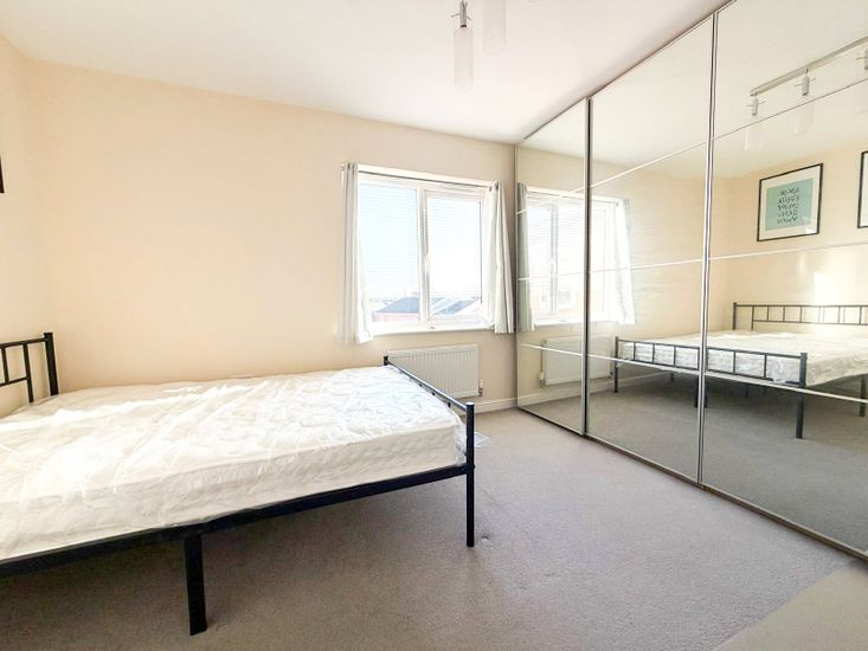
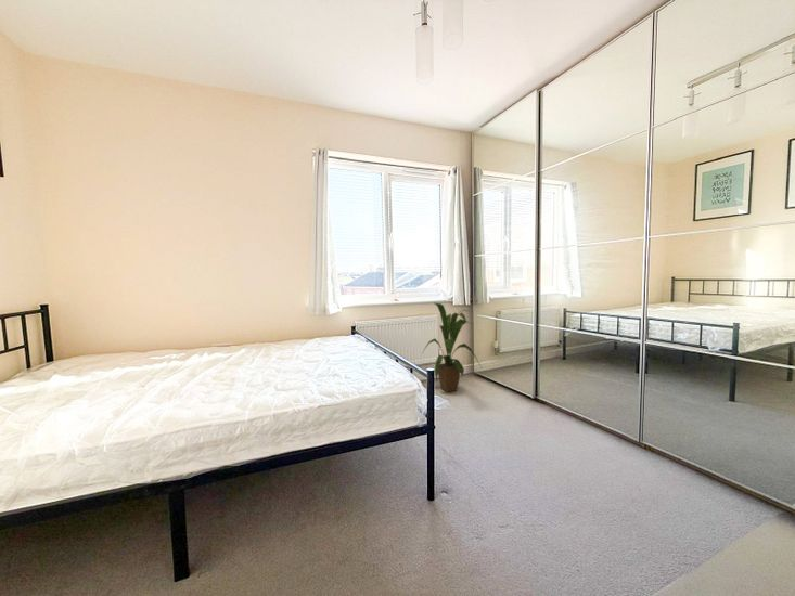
+ house plant (453, 345)
